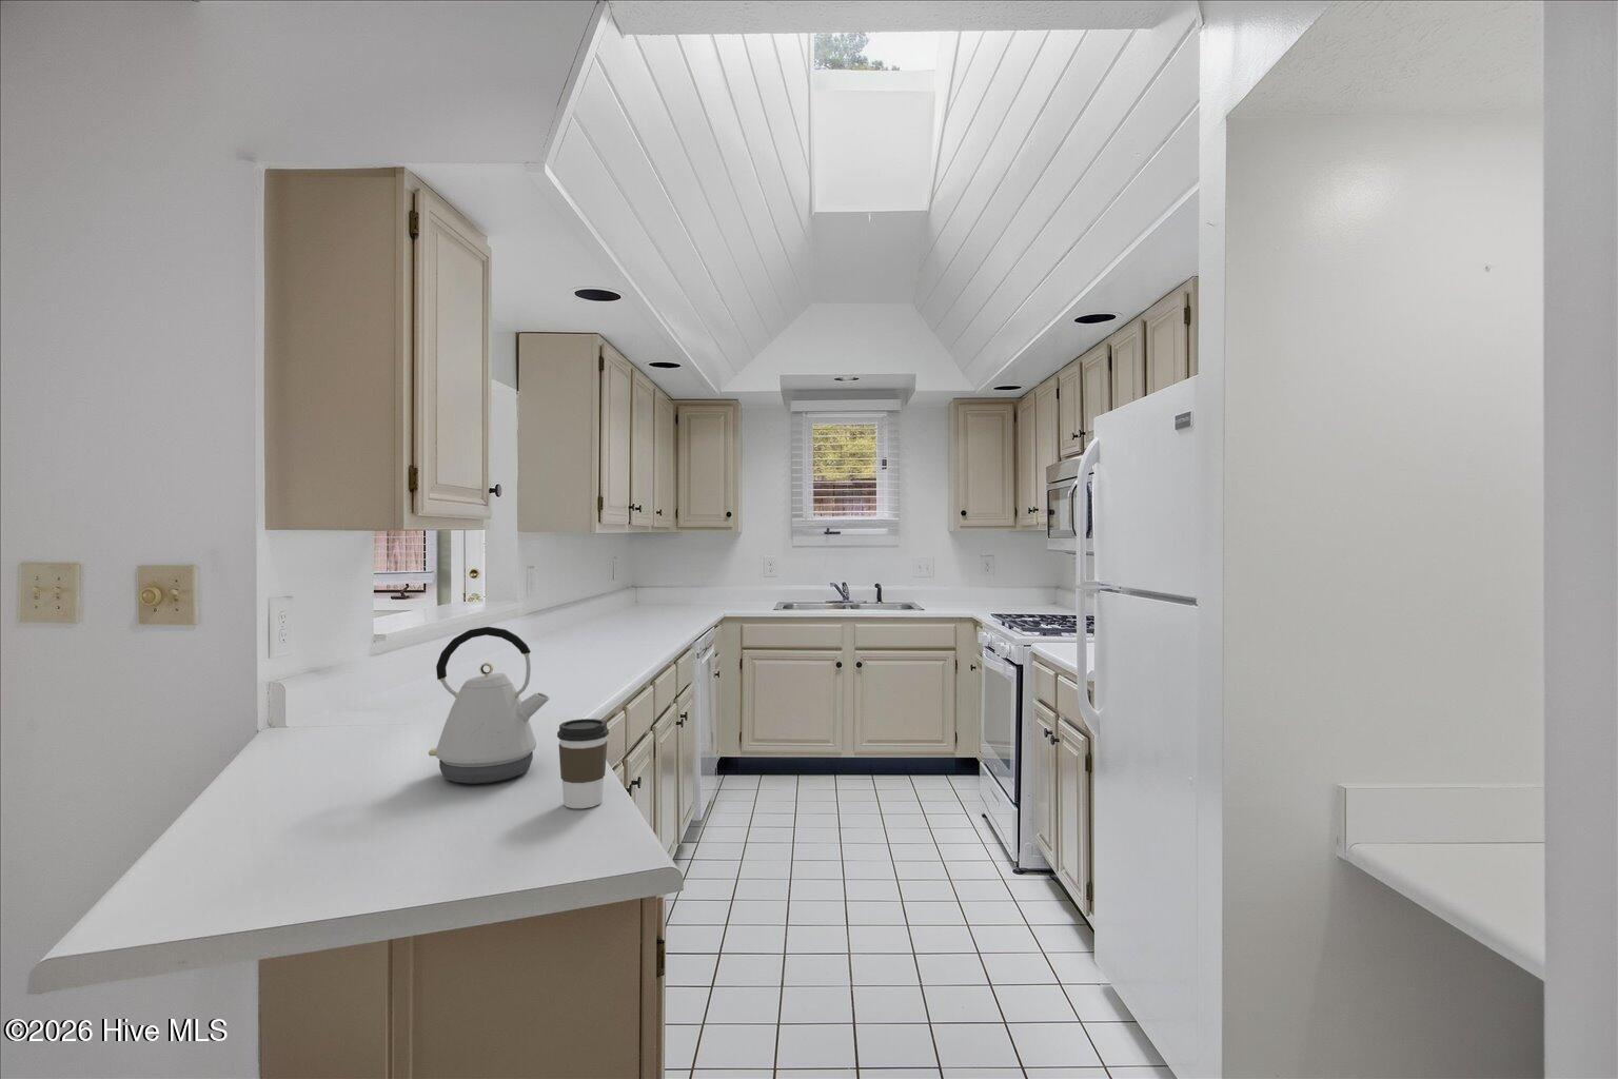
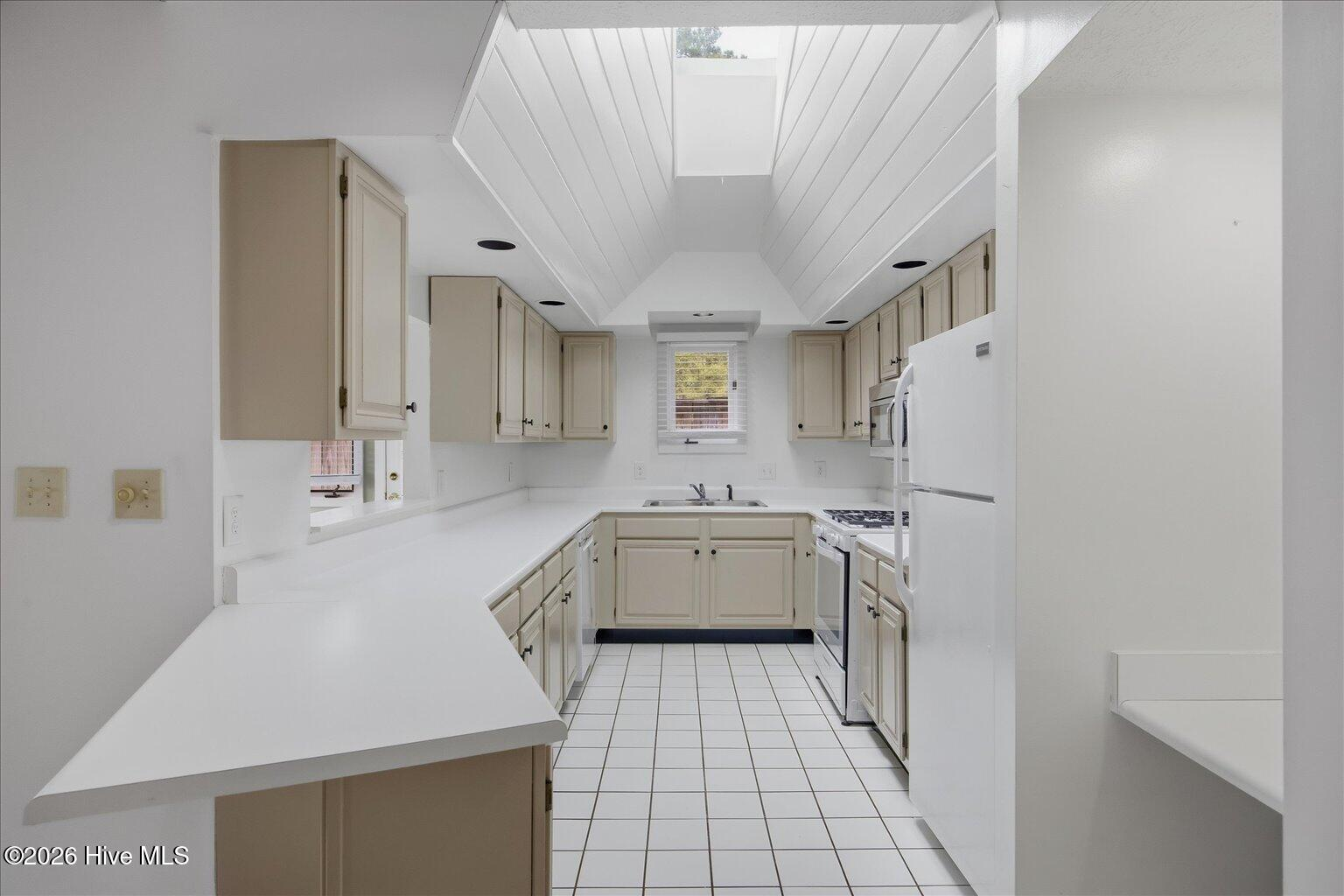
- coffee cup (583, 763)
- kettle (490, 700)
